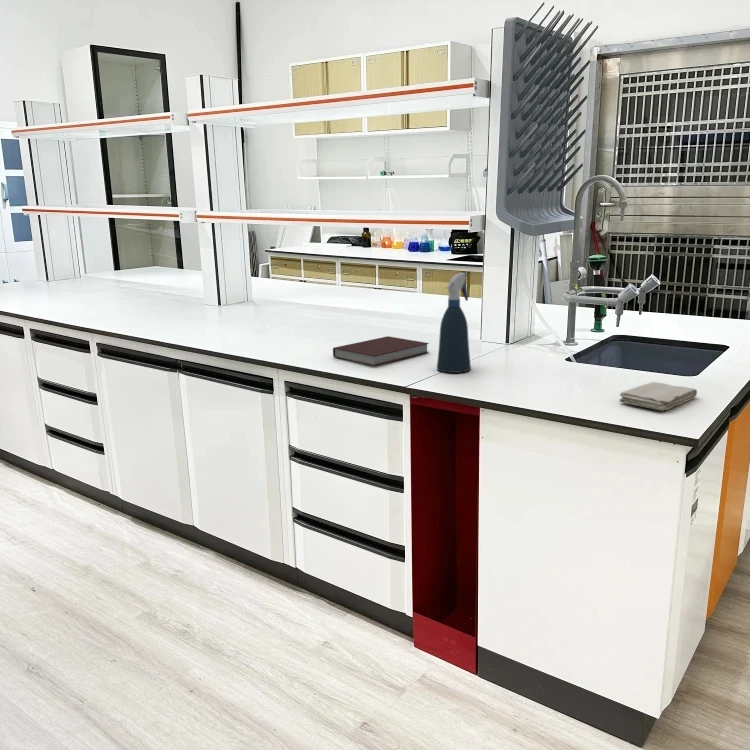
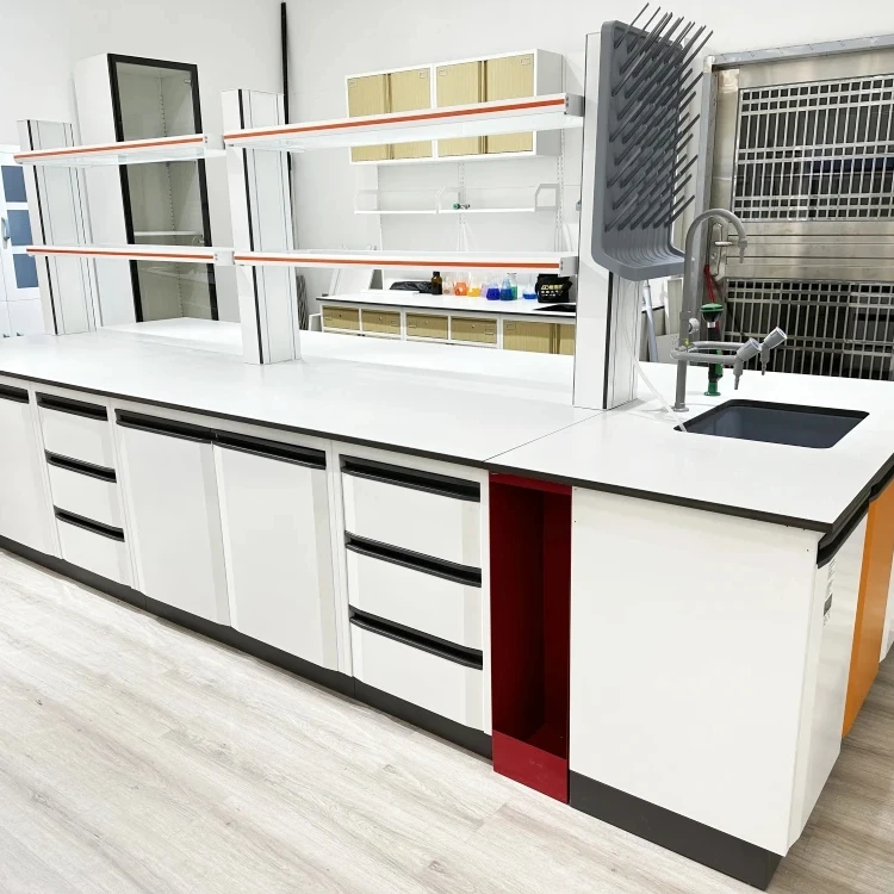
- spray bottle (453, 321)
- washcloth (657, 394)
- notebook (381, 350)
